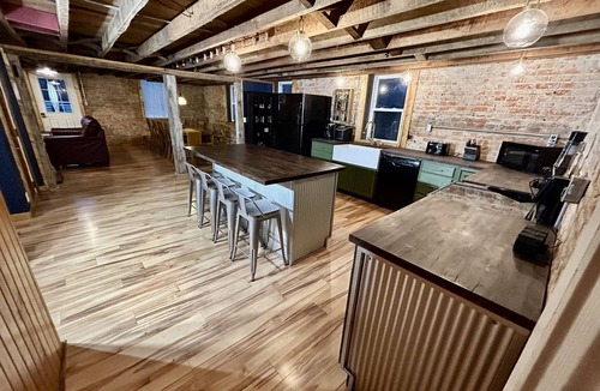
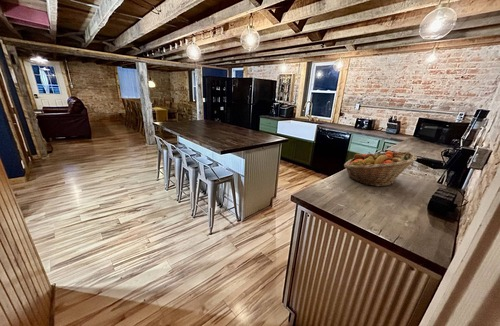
+ fruit basket (377, 164)
